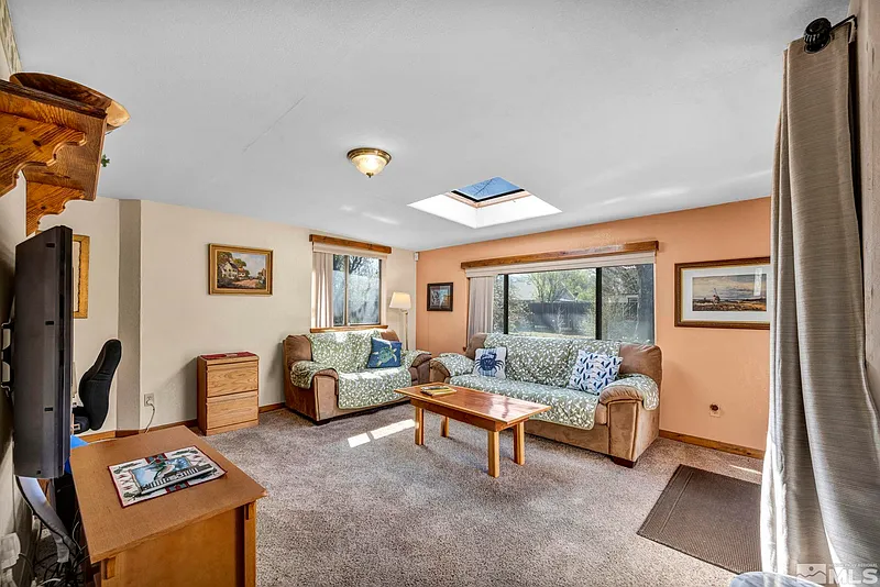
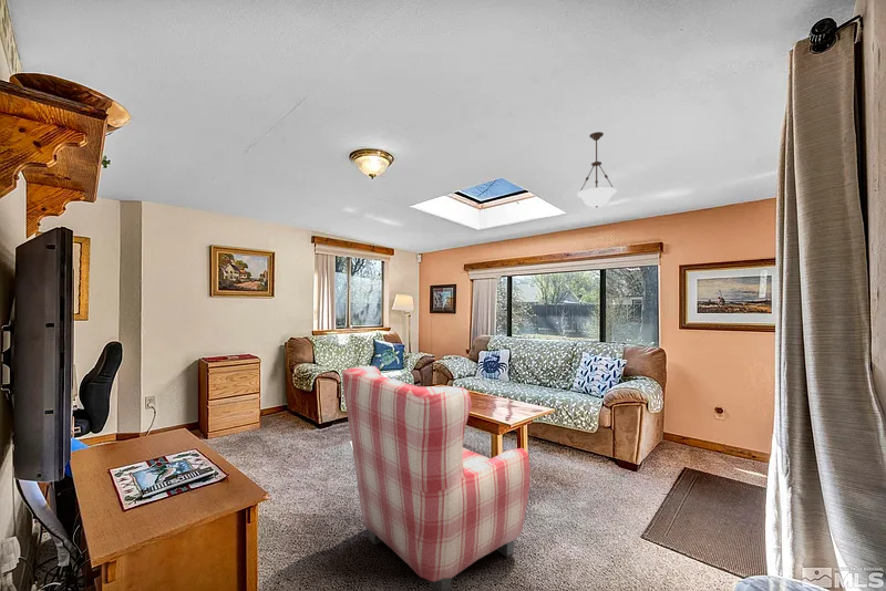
+ pendant light (596, 170)
+ armchair (432, 456)
